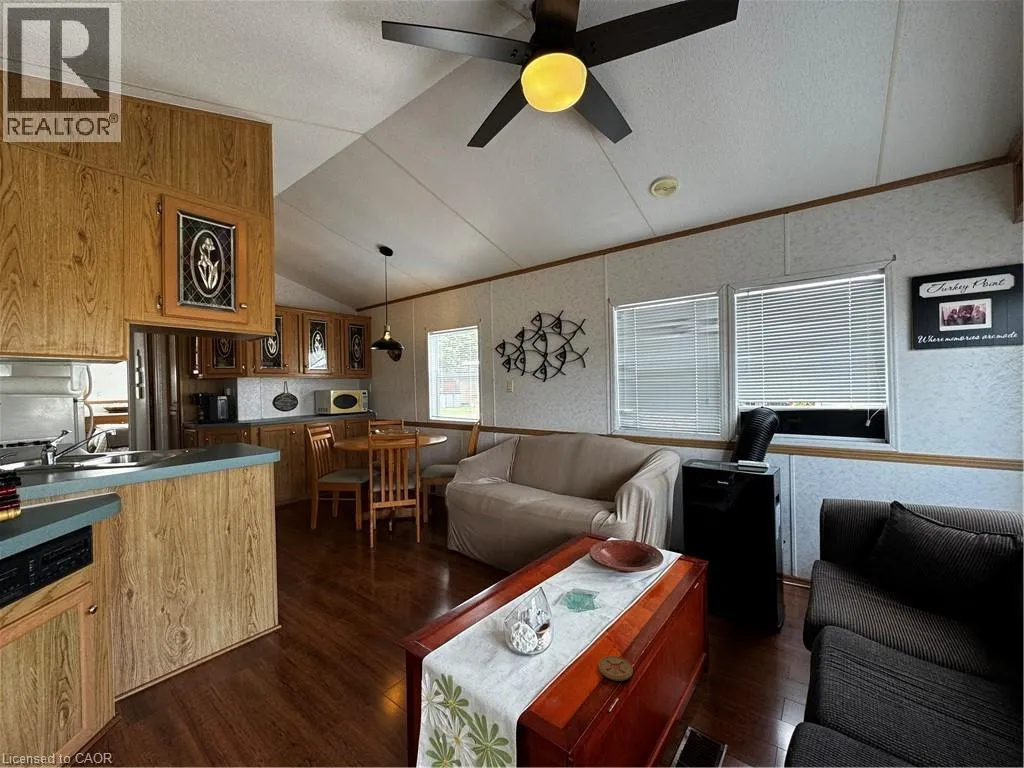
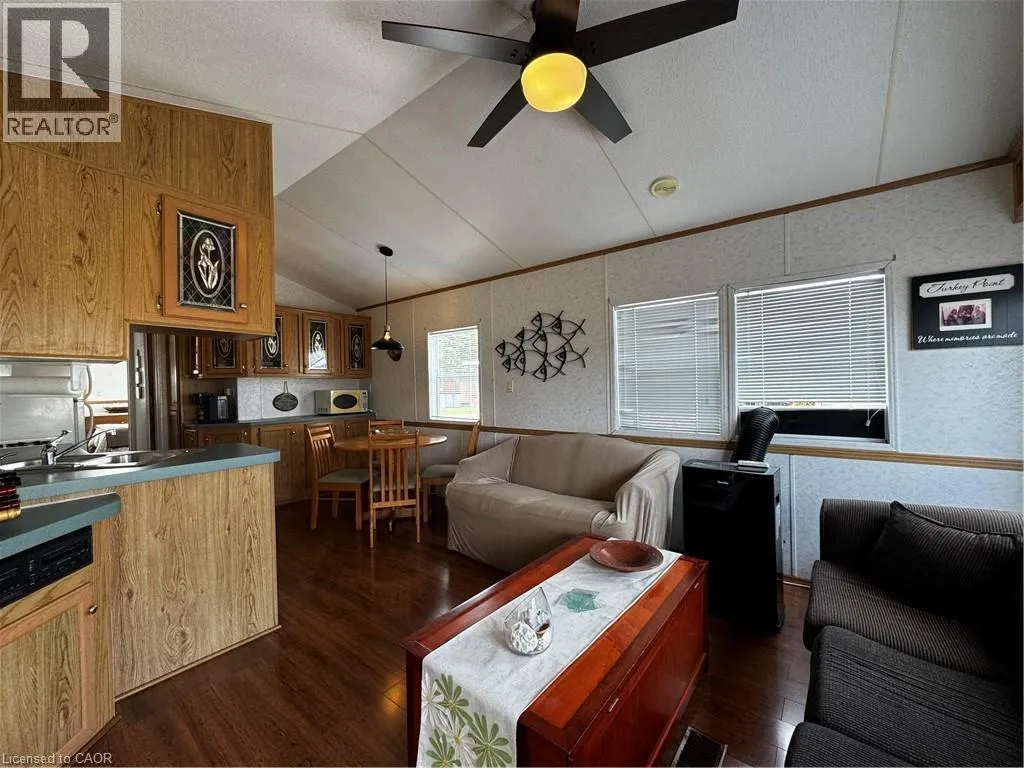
- coaster (615, 667)
